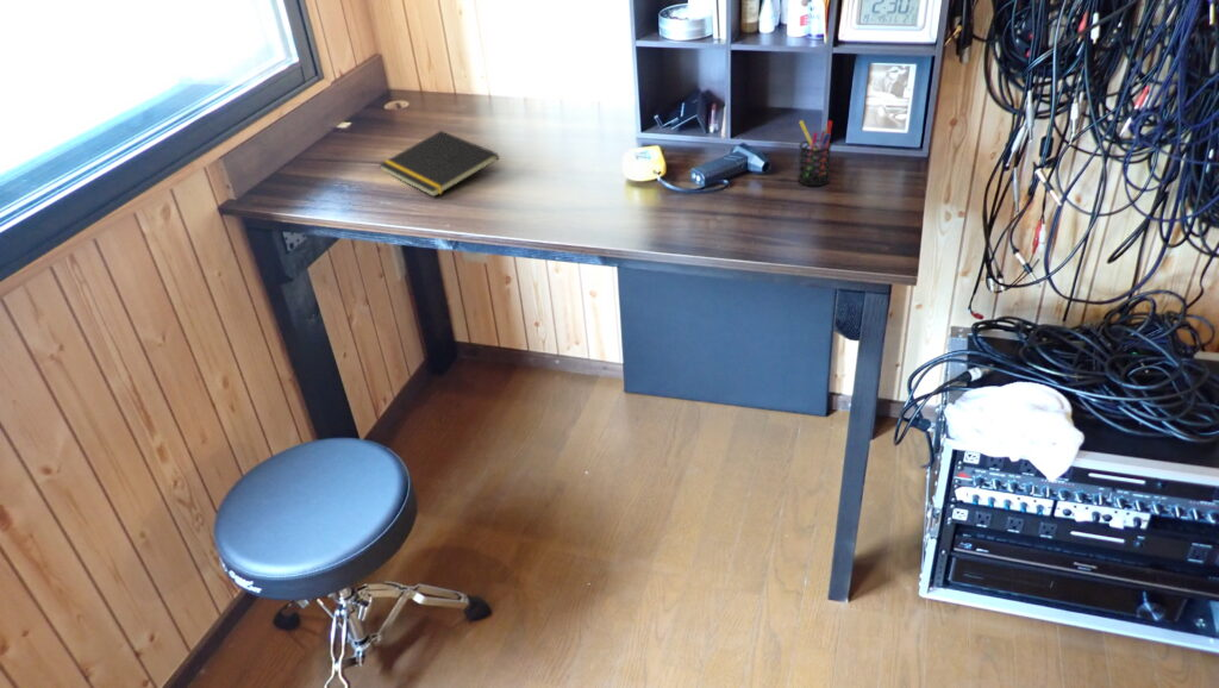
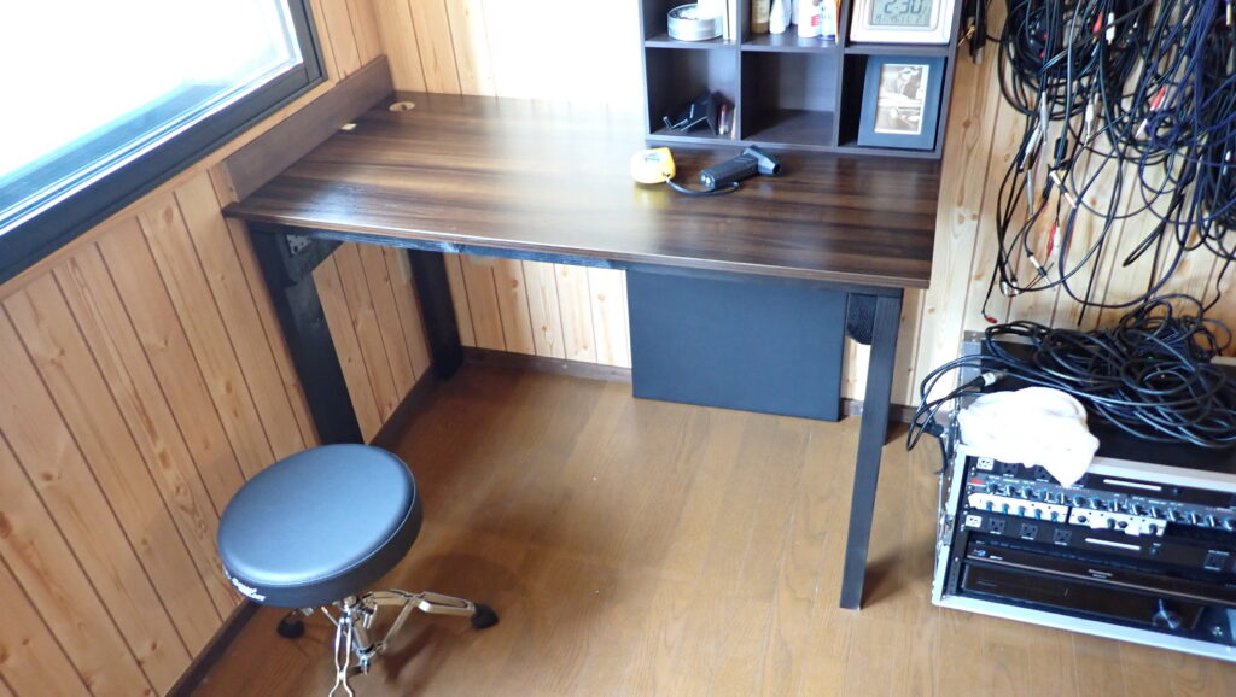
- pen holder (818, 149)
- notepad (437, 162)
